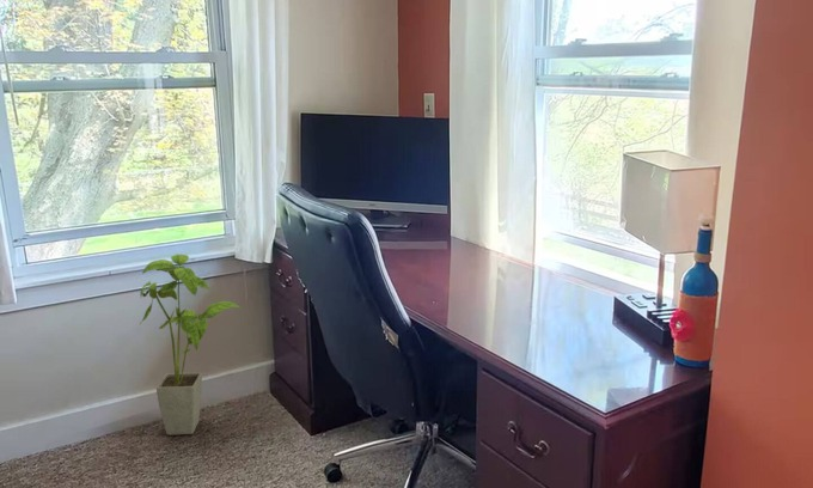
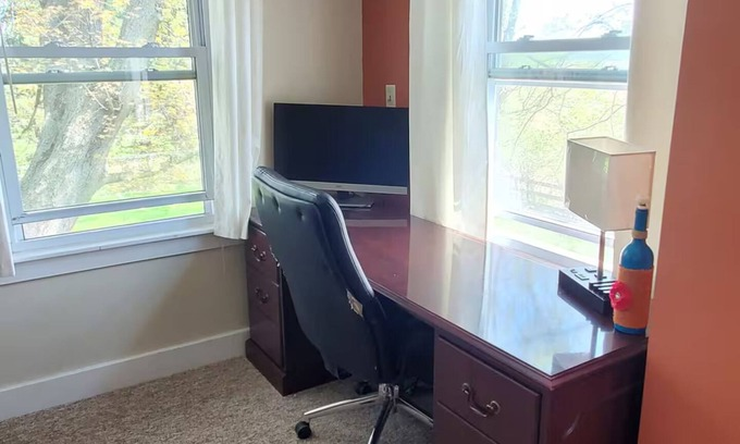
- house plant (188, 344)
